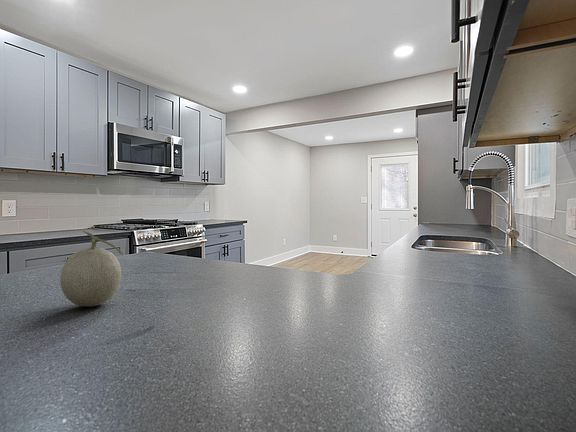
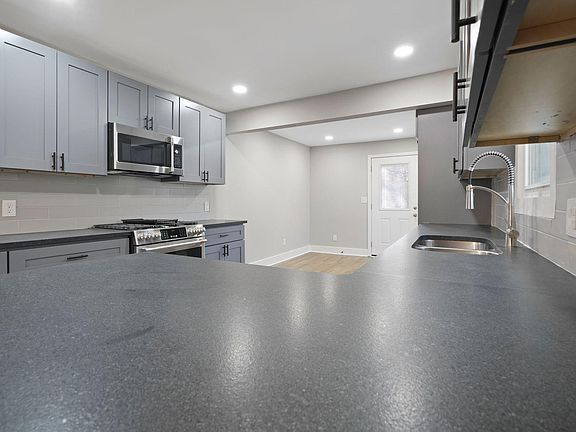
- fruit (94, 267)
